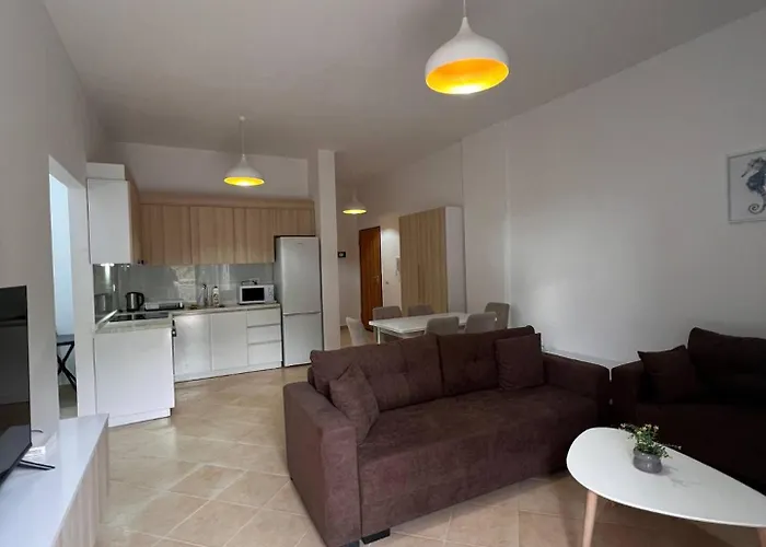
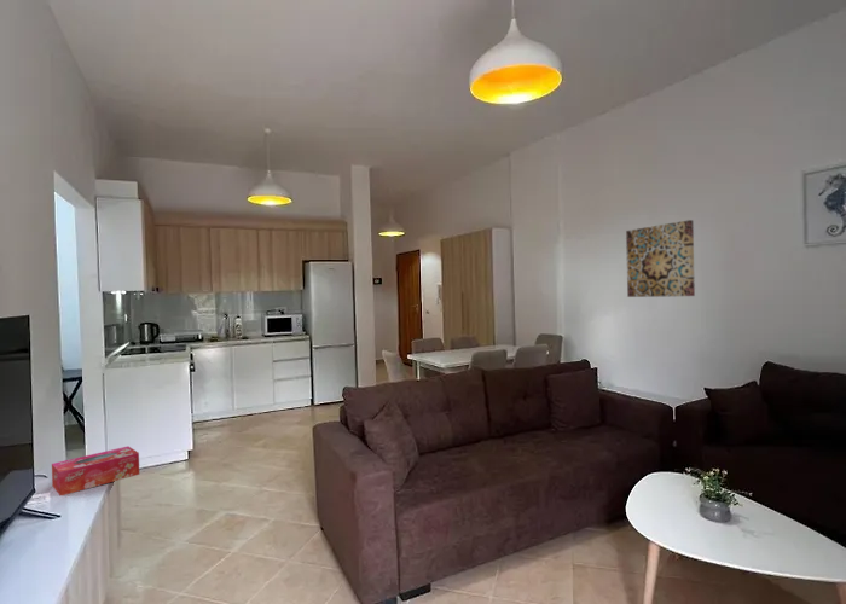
+ wall art (657, 261)
+ tissue box (97, 469)
